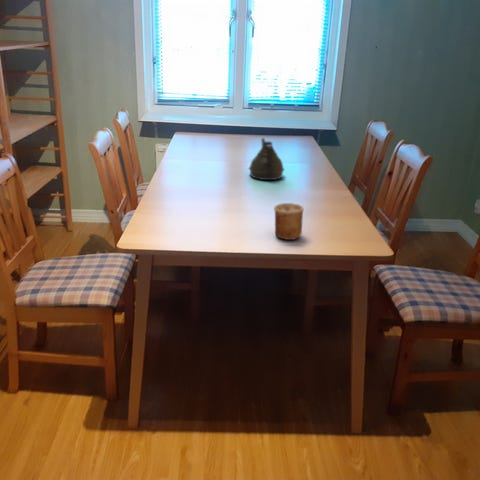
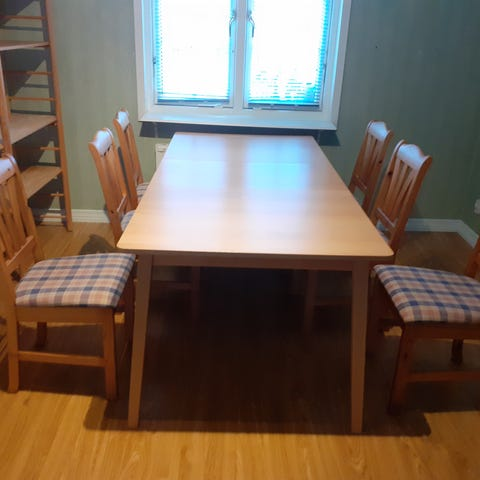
- teapot (266, 157)
- cup (287, 221)
